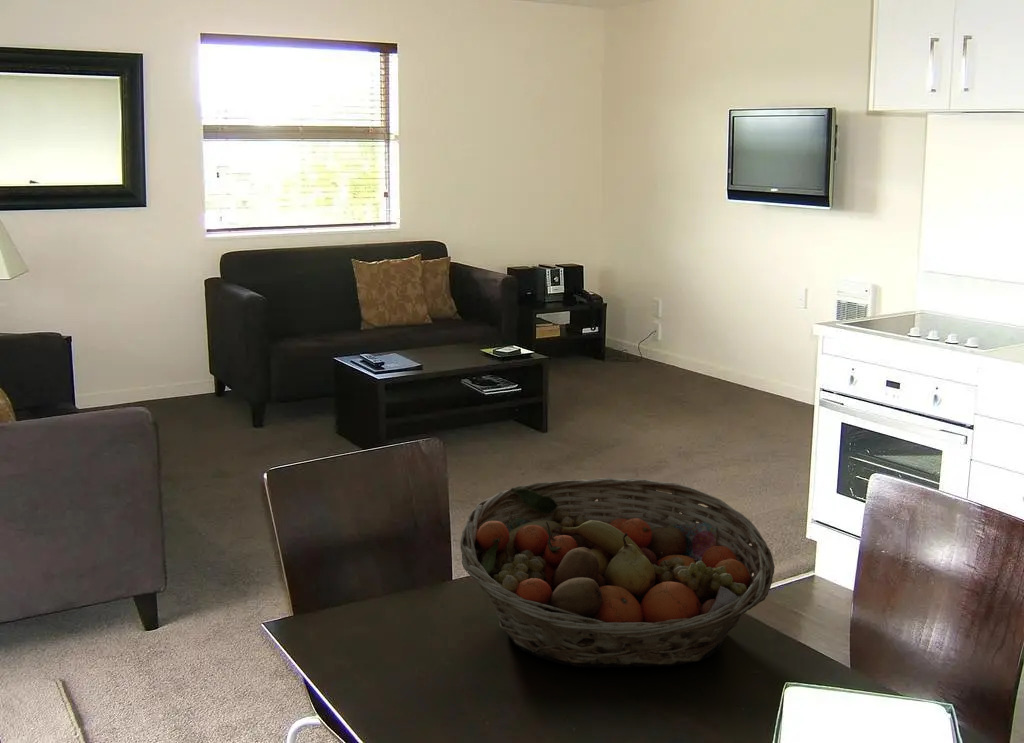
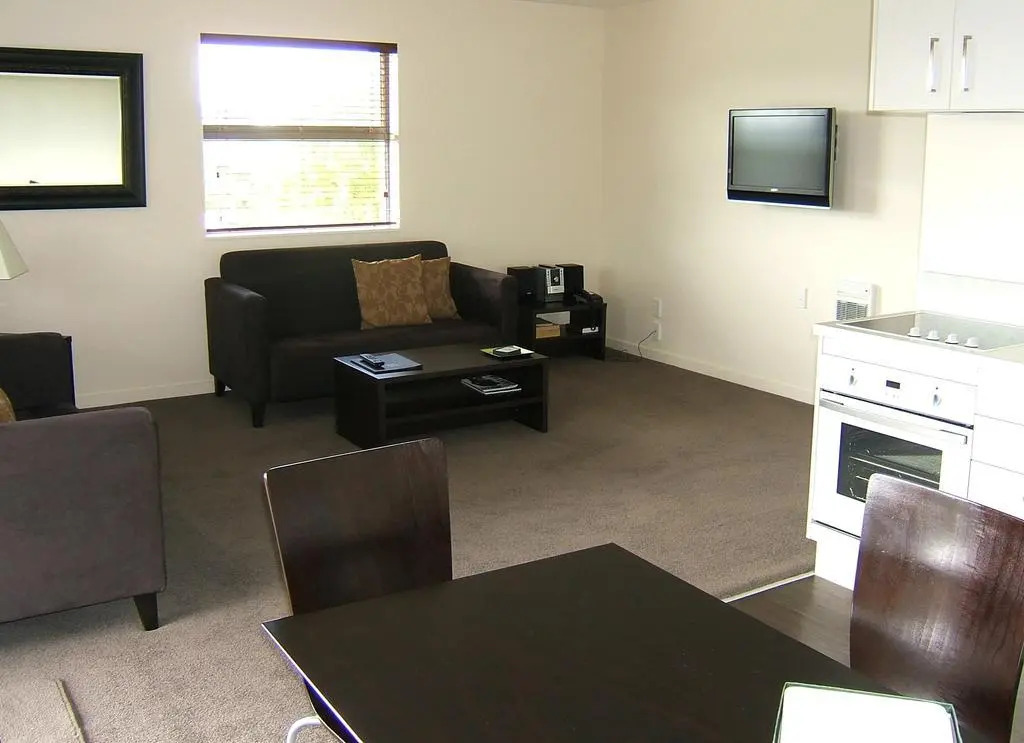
- fruit basket (614, 567)
